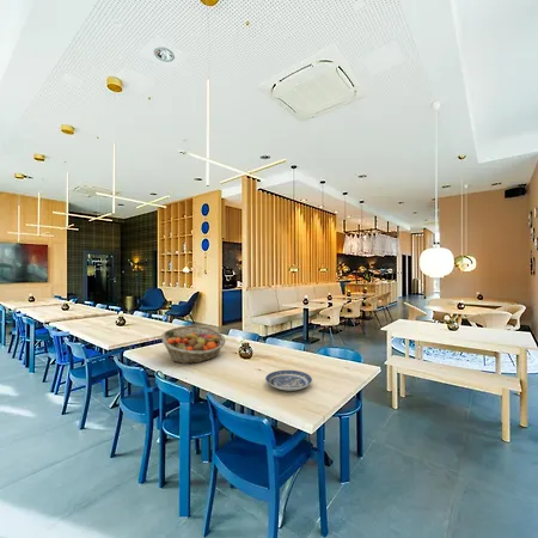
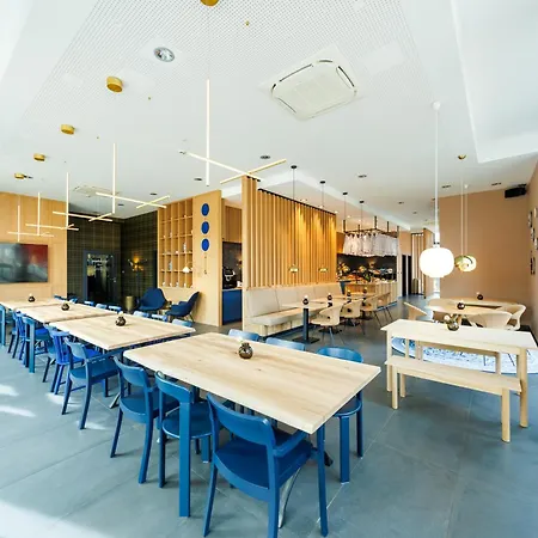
- plate (288, 381)
- fruit basket (194, 342)
